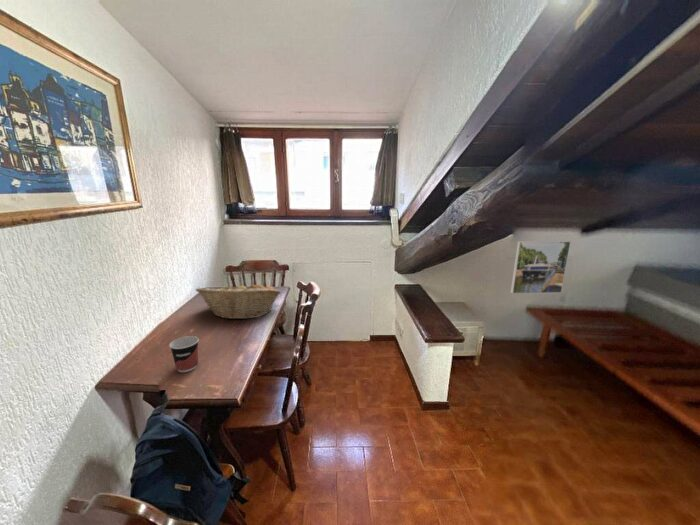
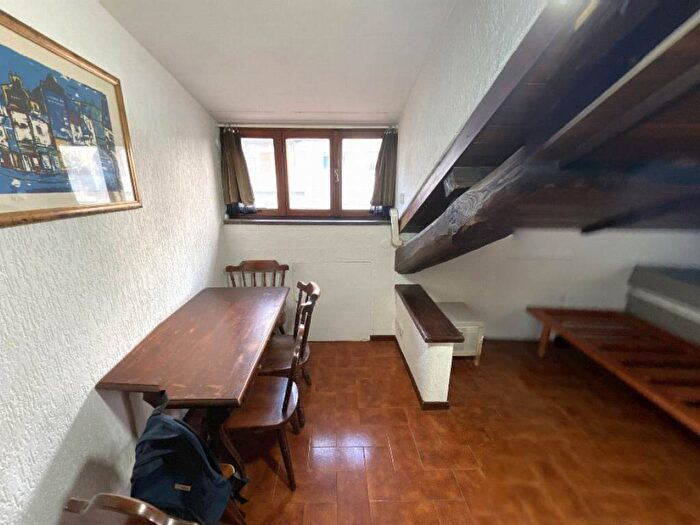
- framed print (540, 267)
- cup (185, 354)
- fruit basket (240, 296)
